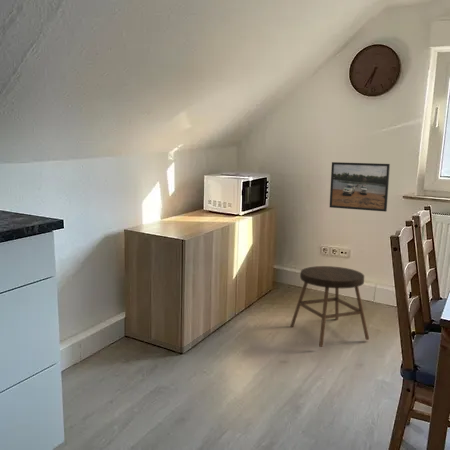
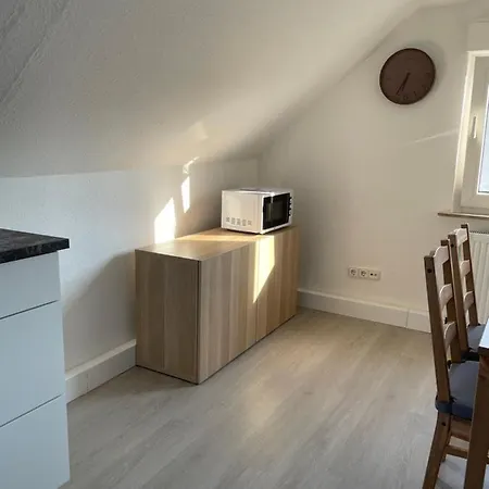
- stool (330, 301)
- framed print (358, 186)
